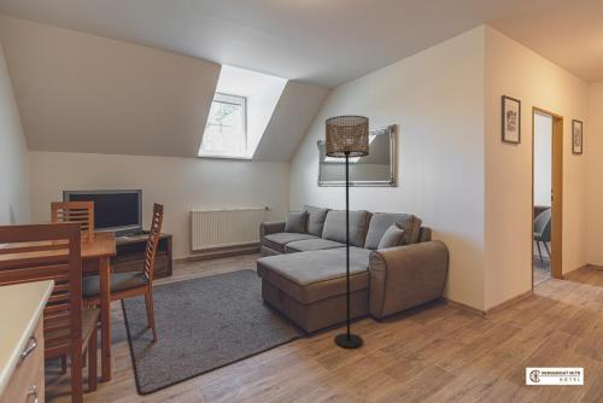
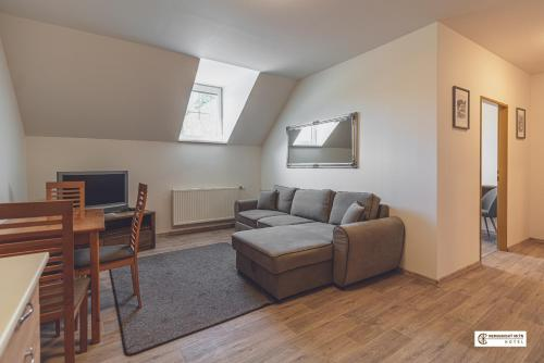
- floor lamp (347, 230)
